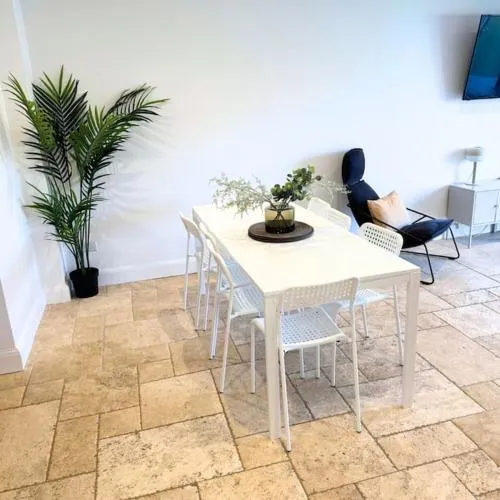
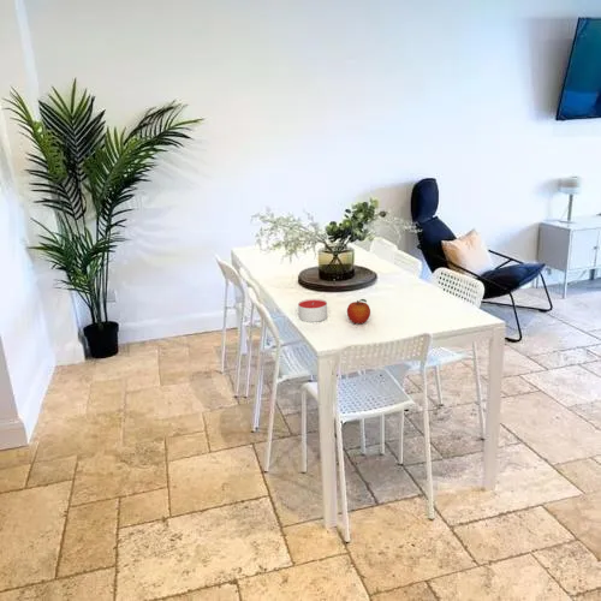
+ candle (313, 309)
+ fruit (358, 310)
